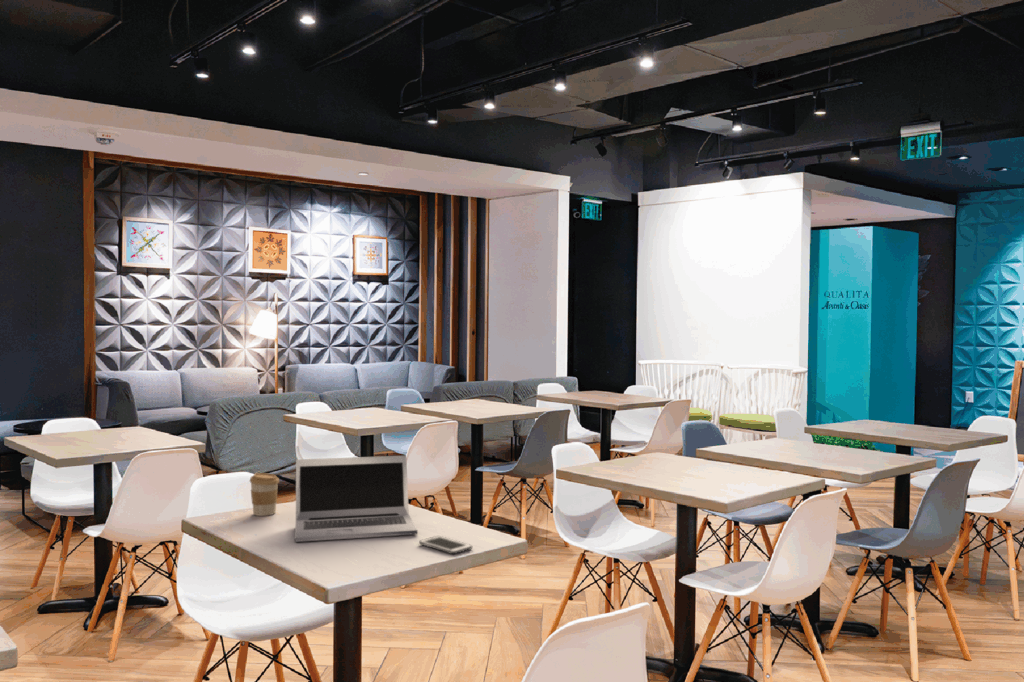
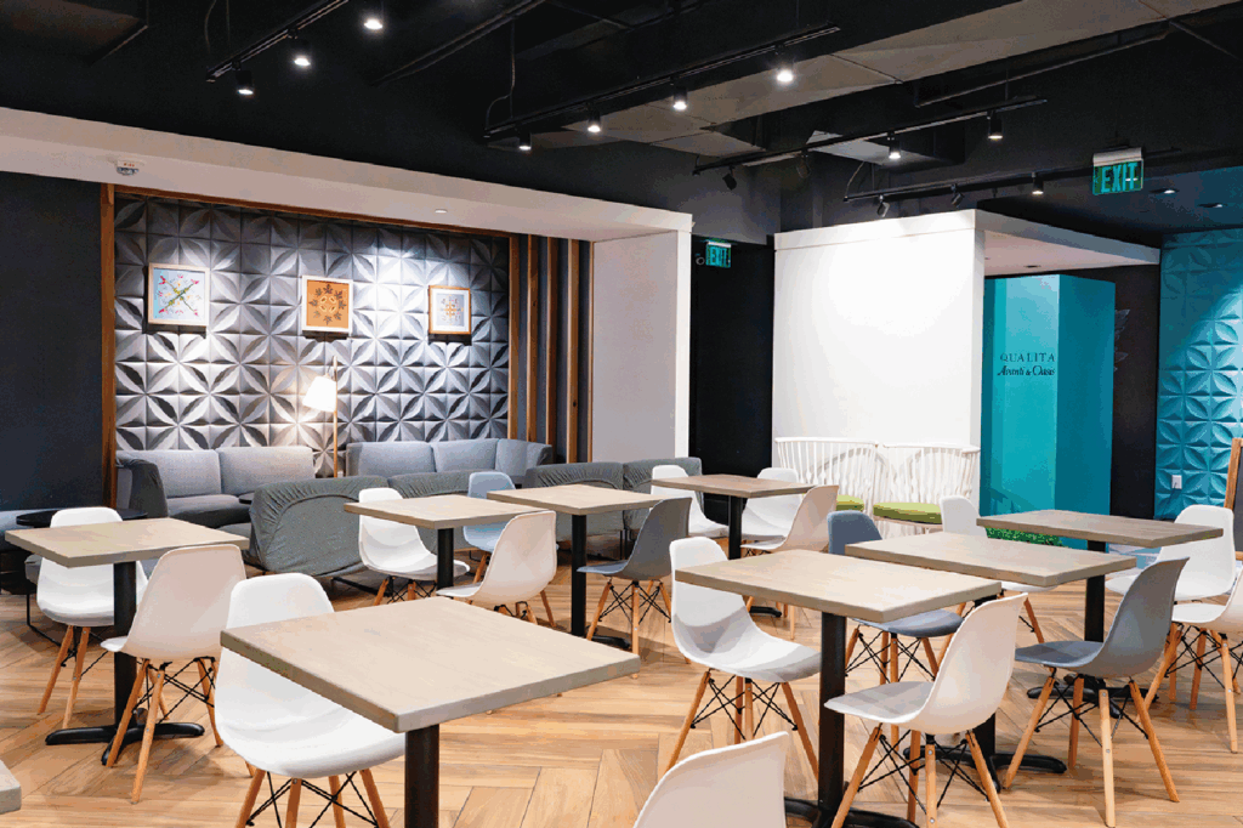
- coffee cup (264, 493)
- laptop (354, 496)
- cell phone (445, 544)
